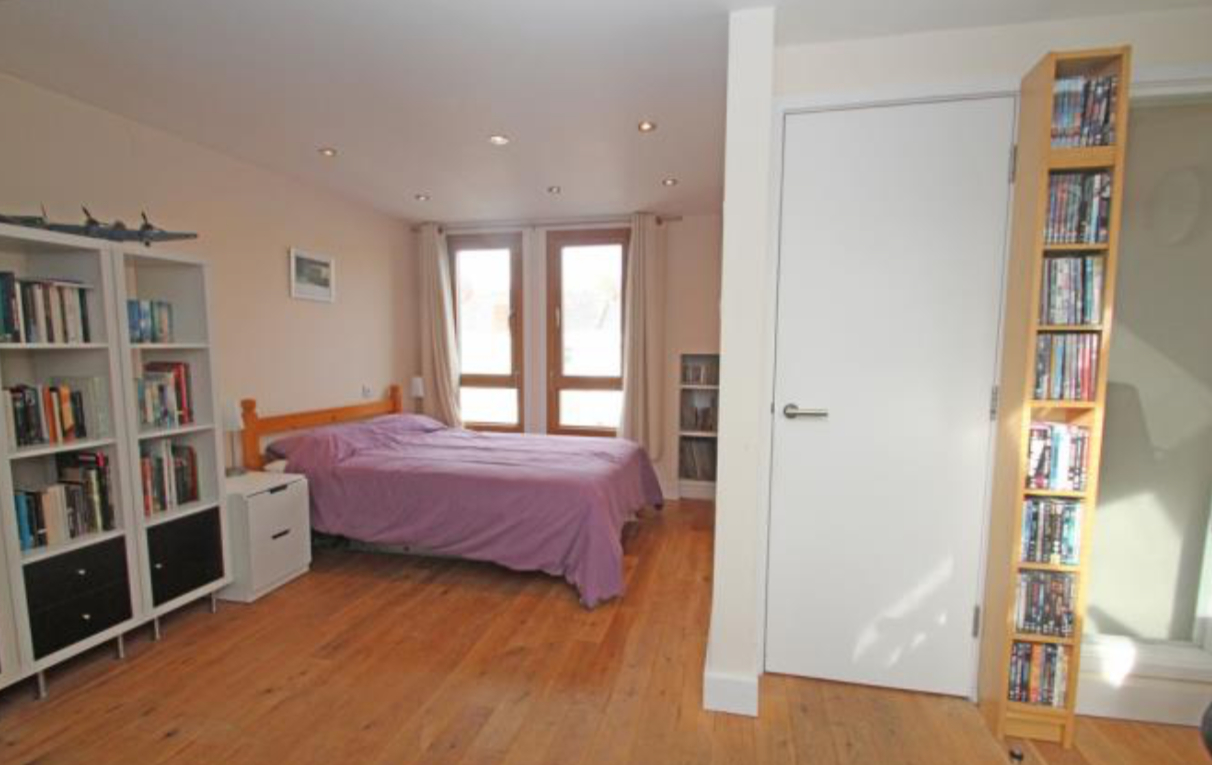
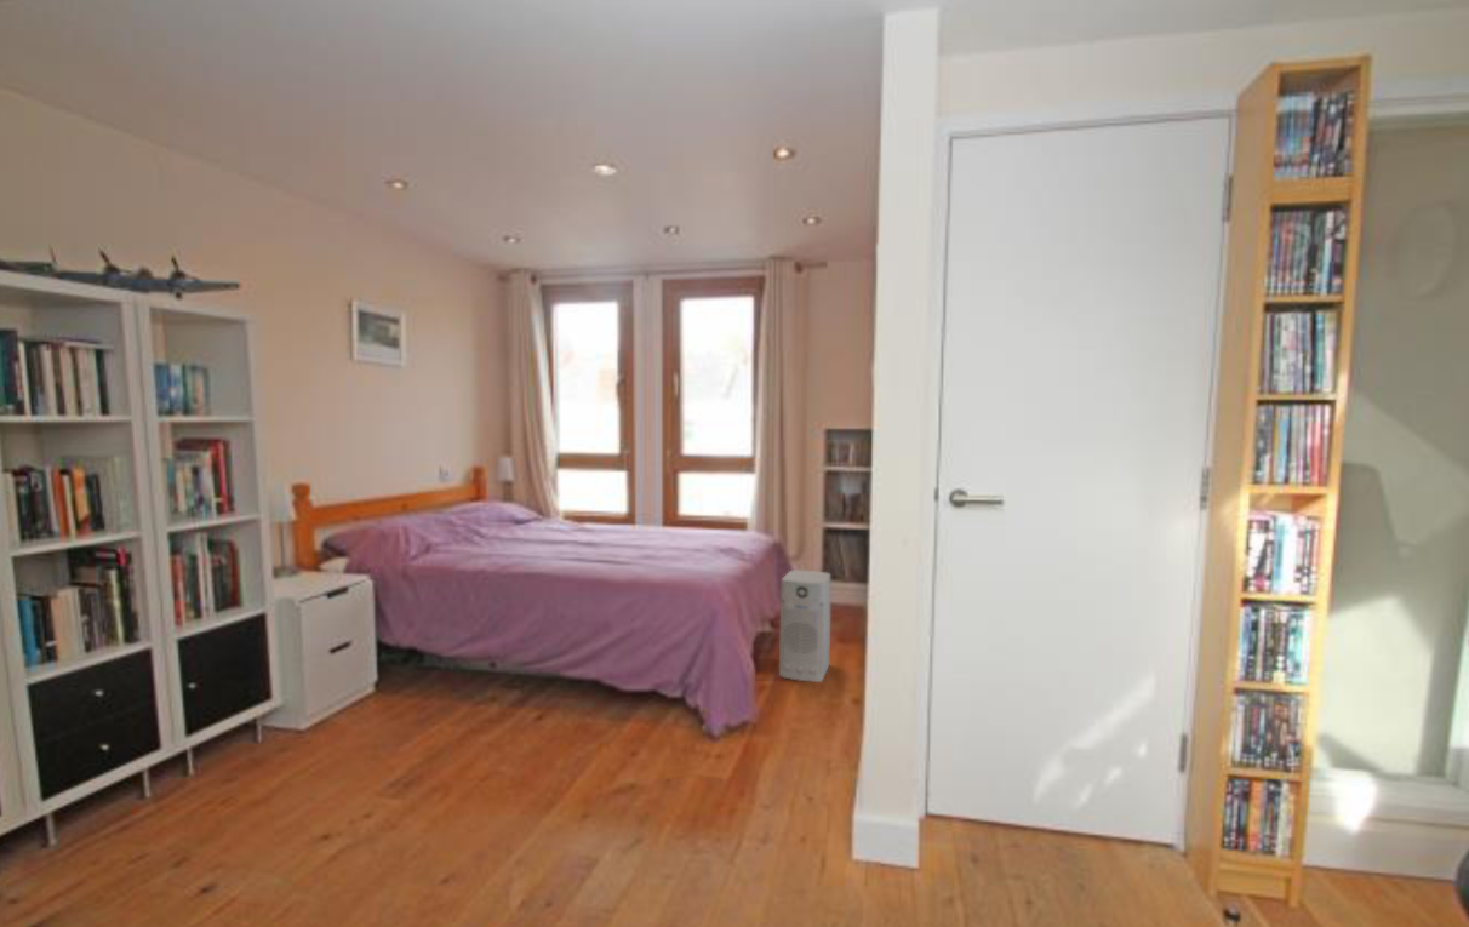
+ air purifier (805, 623)
